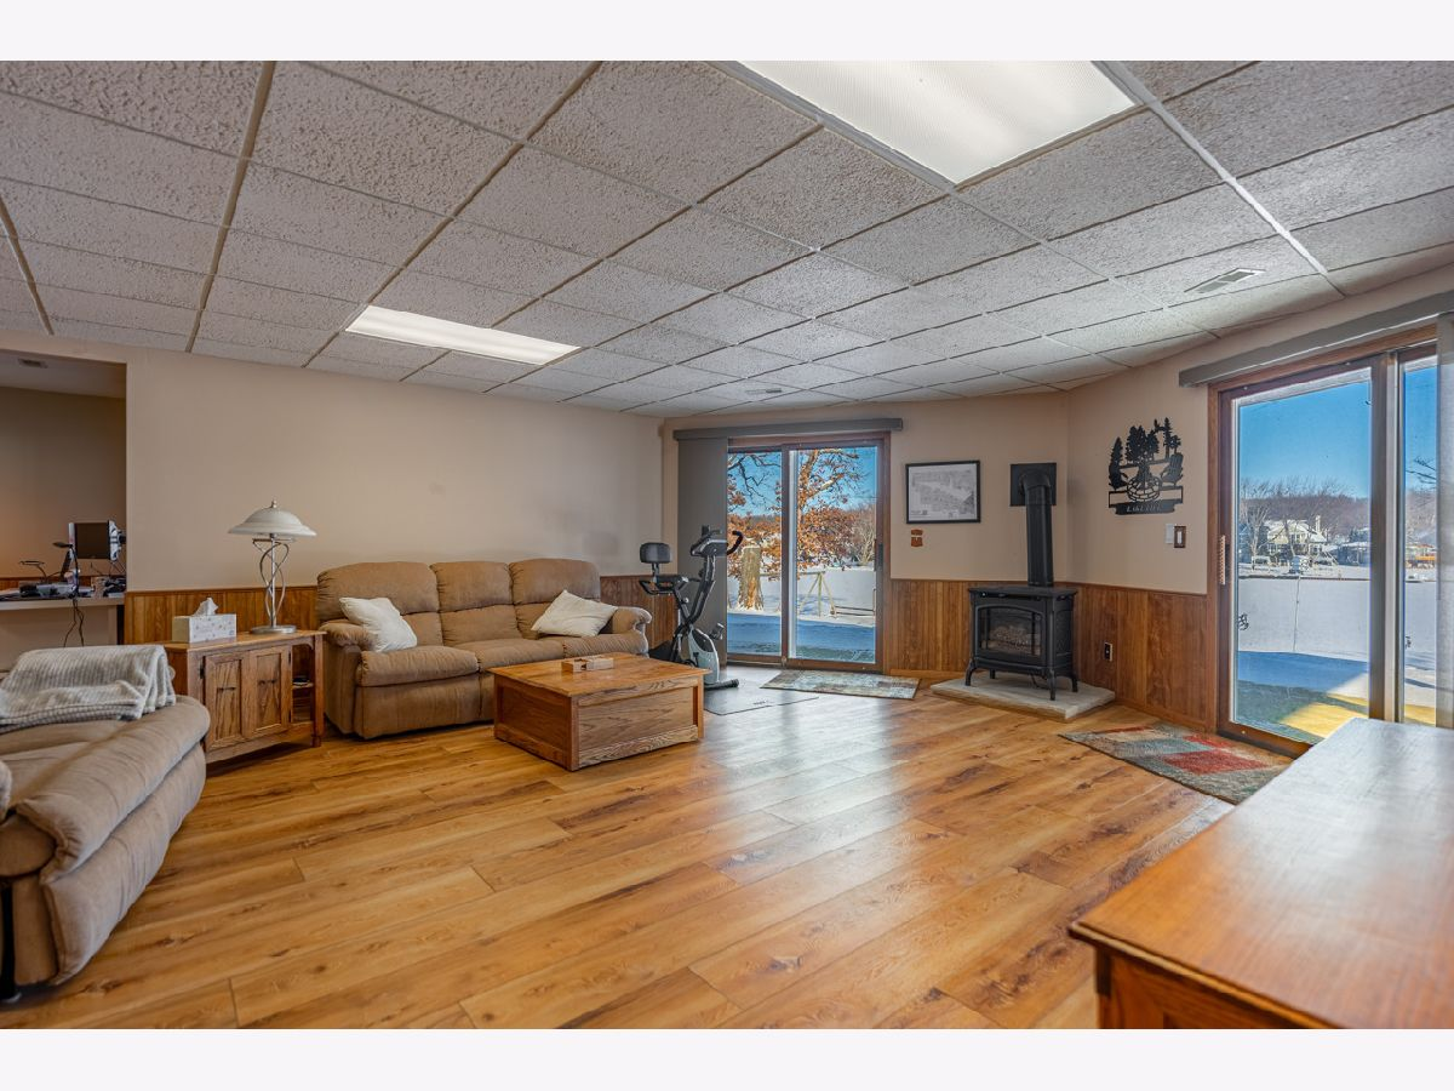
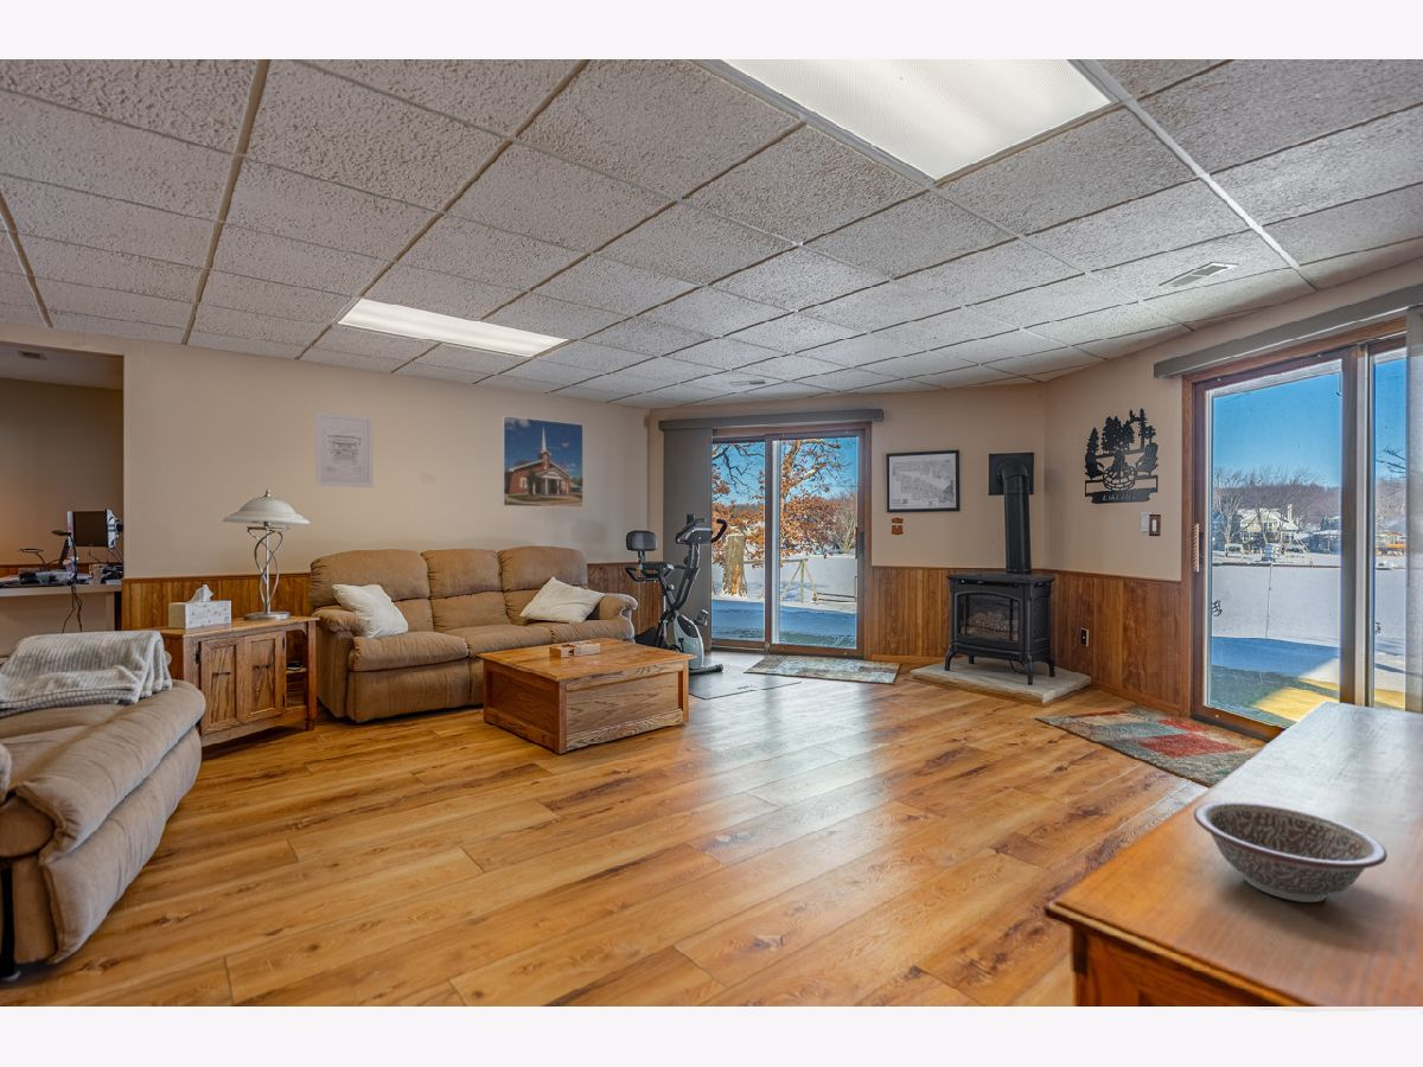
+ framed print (543, 464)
+ wall art (345, 451)
+ decorative bowl (1283, 857)
